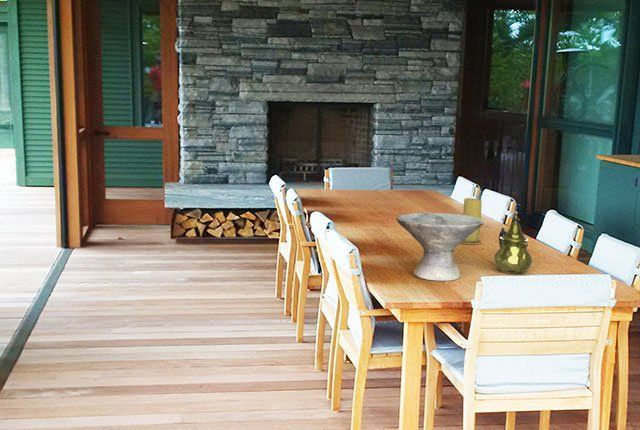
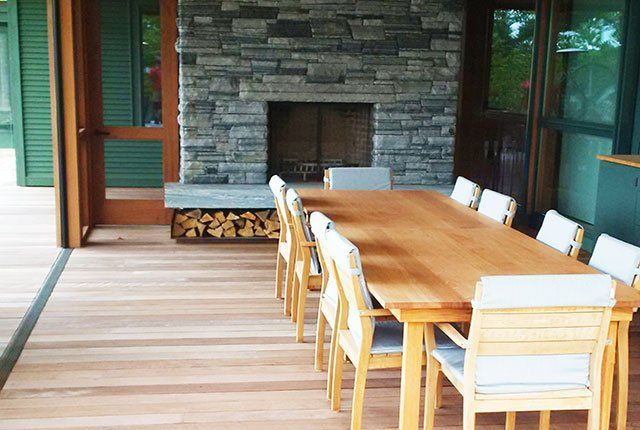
- candle (470, 216)
- teapot (513, 241)
- bowl (439, 246)
